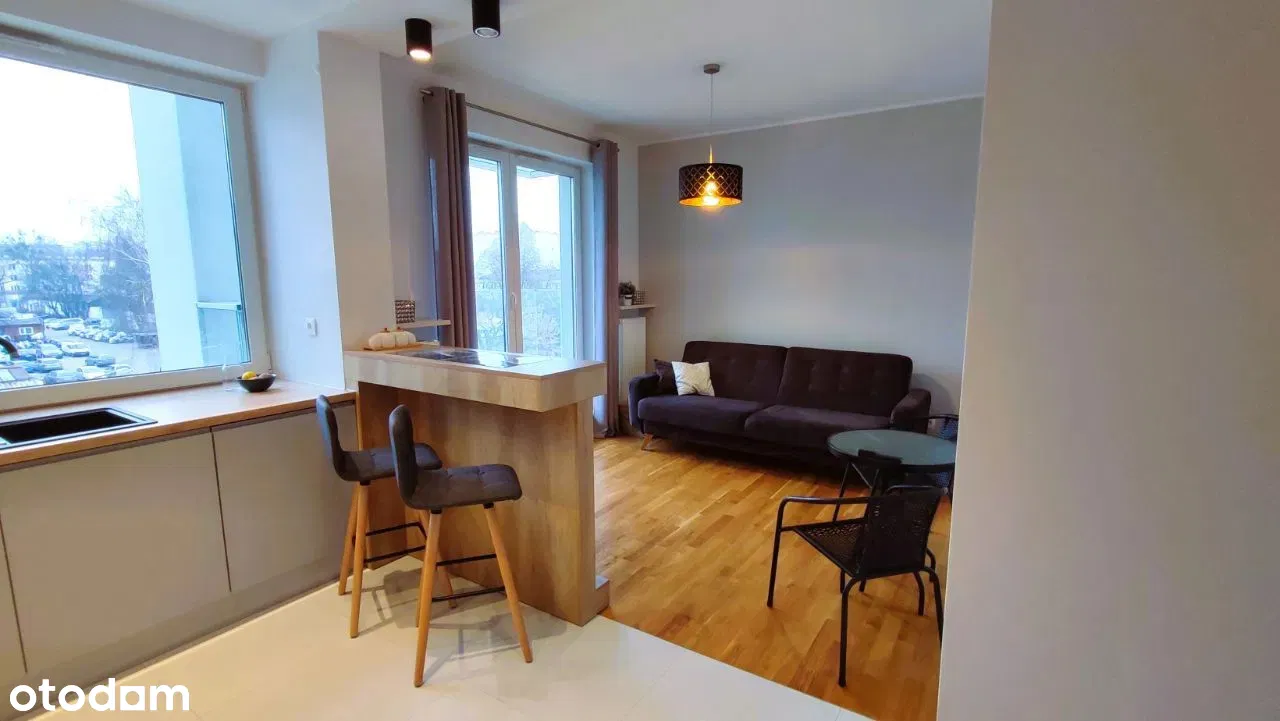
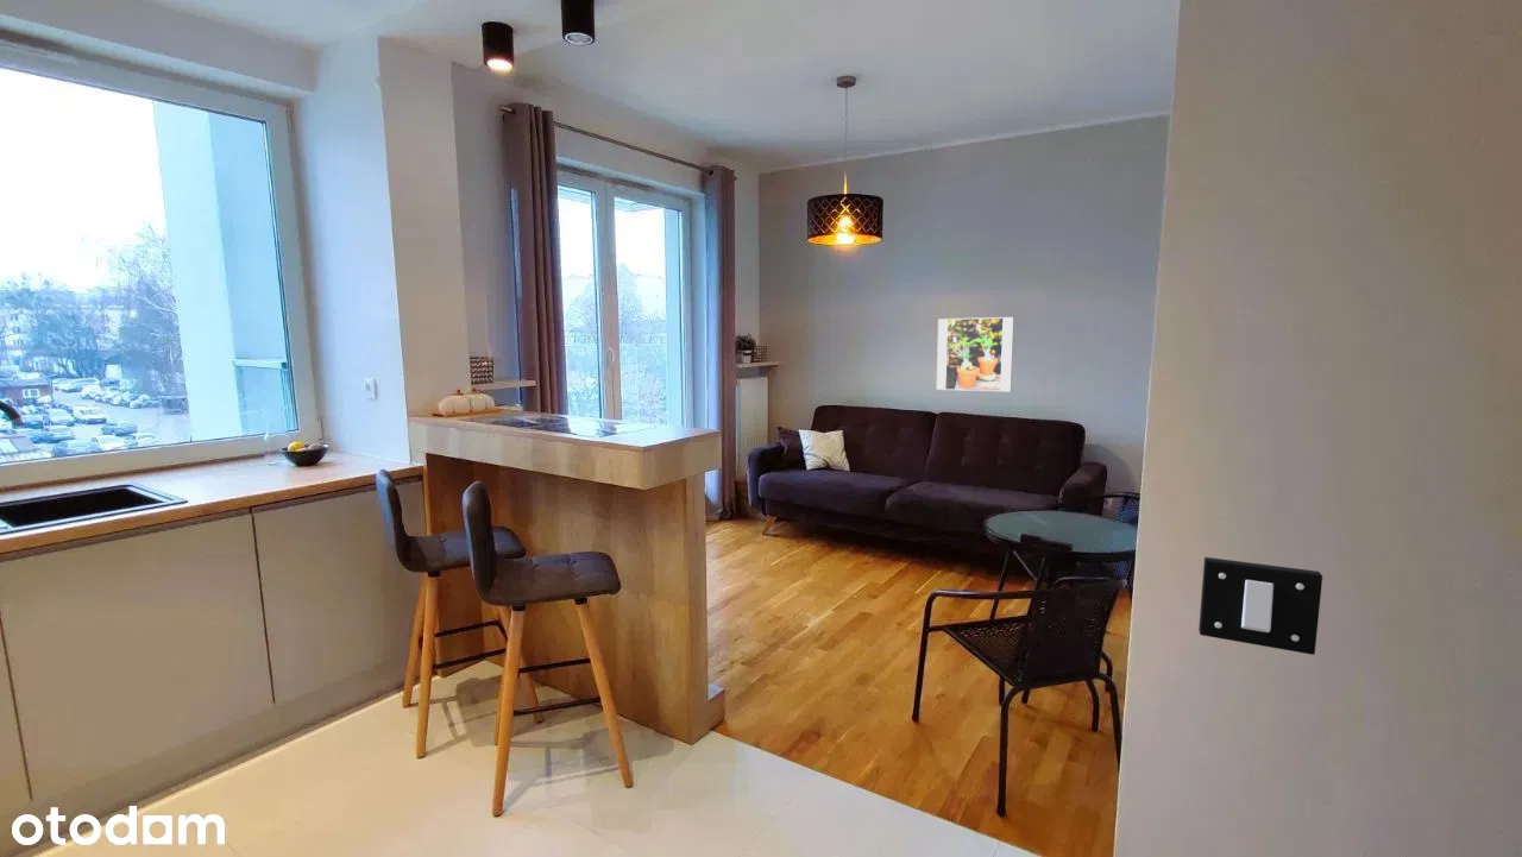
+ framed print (974, 354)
+ light switch (1258, 605)
